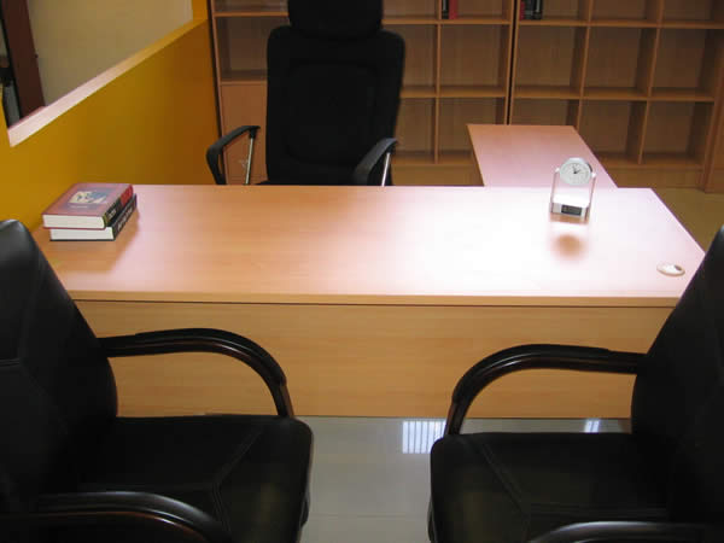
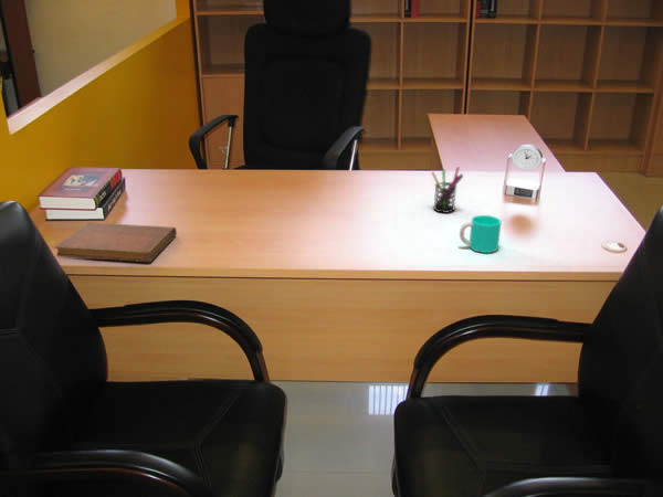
+ cup (478, 233)
+ pen holder (445, 188)
+ notebook (117, 240)
